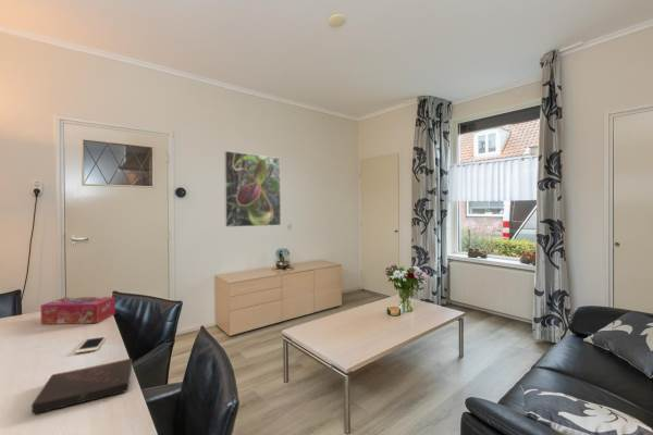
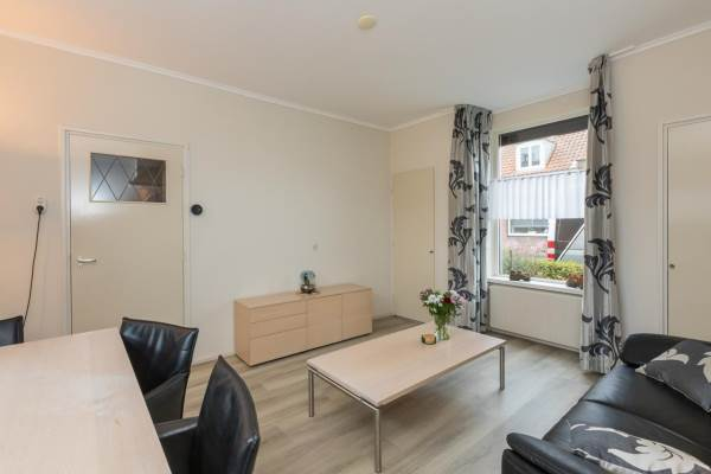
- book (88, 382)
- tissue box (79, 309)
- cell phone (91, 344)
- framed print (254, 190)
